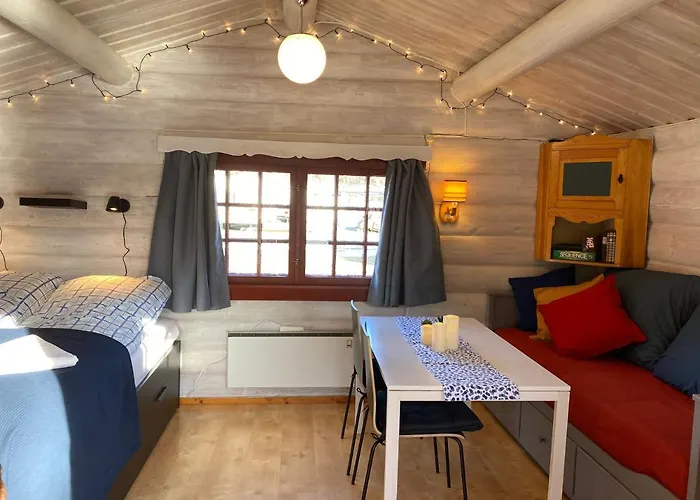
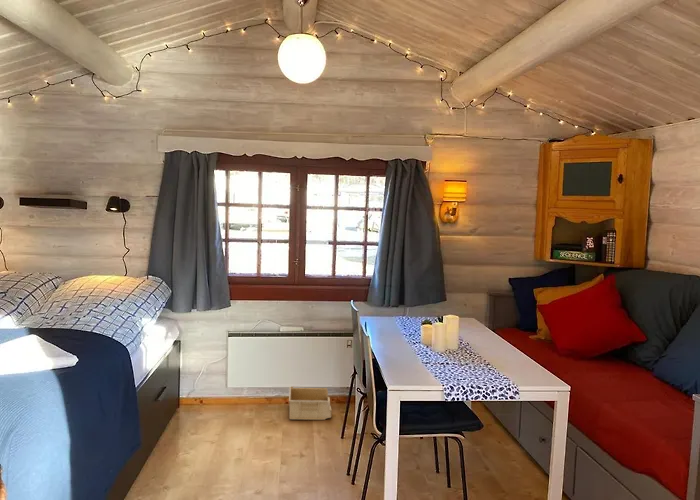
+ storage bin (309, 402)
